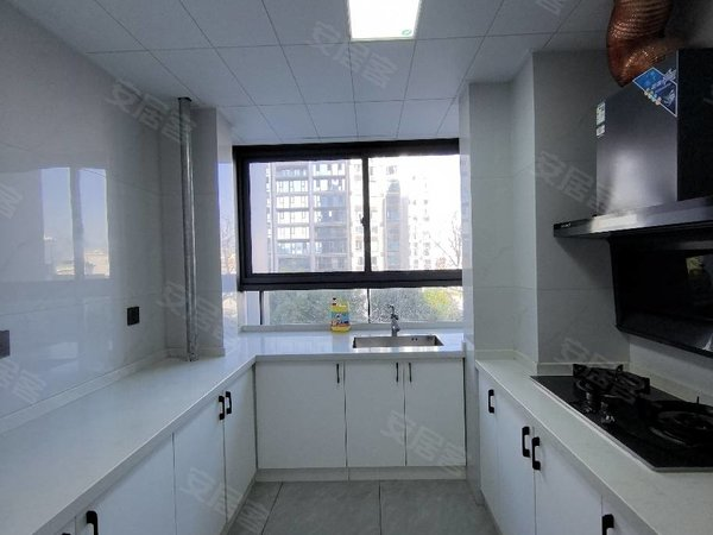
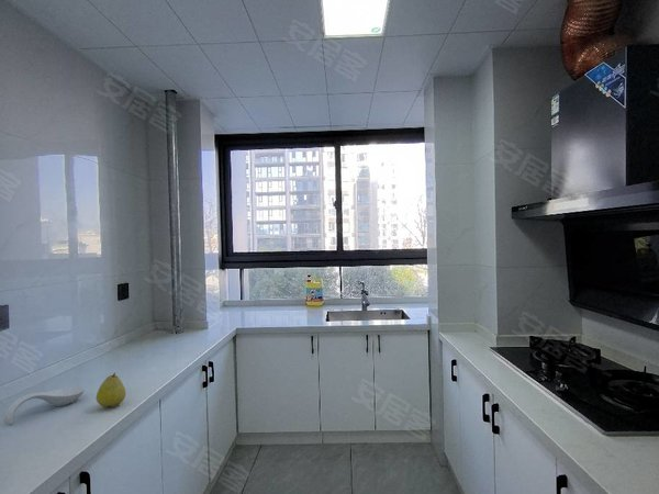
+ fruit (111, 390)
+ spoon rest (47, 398)
